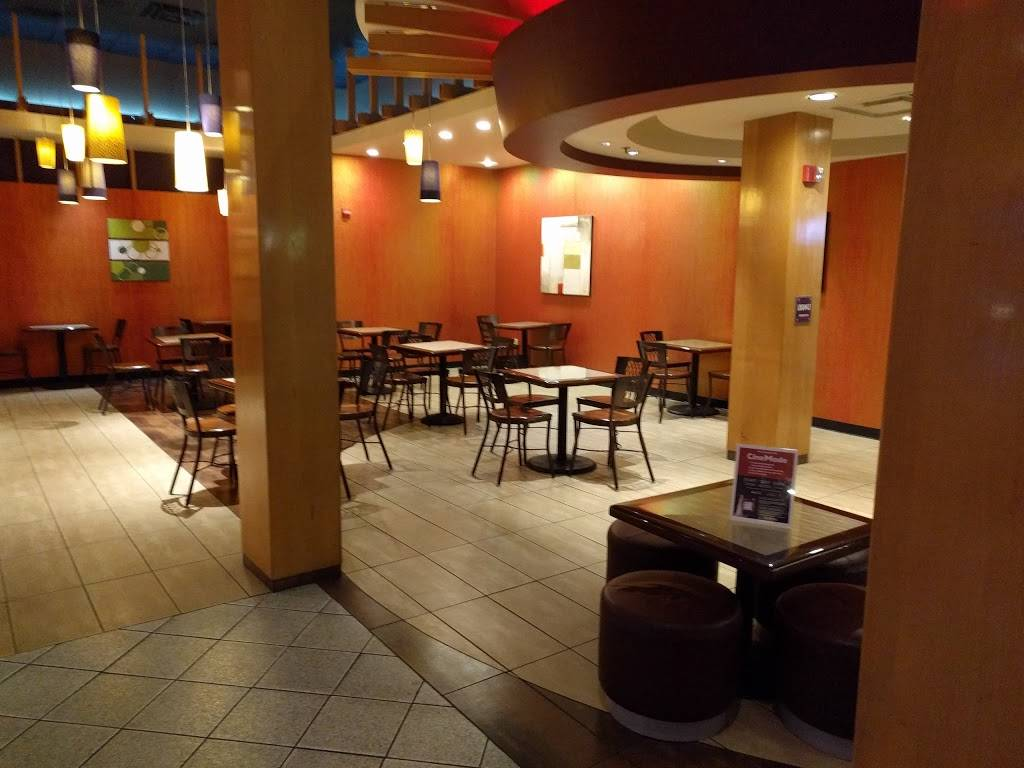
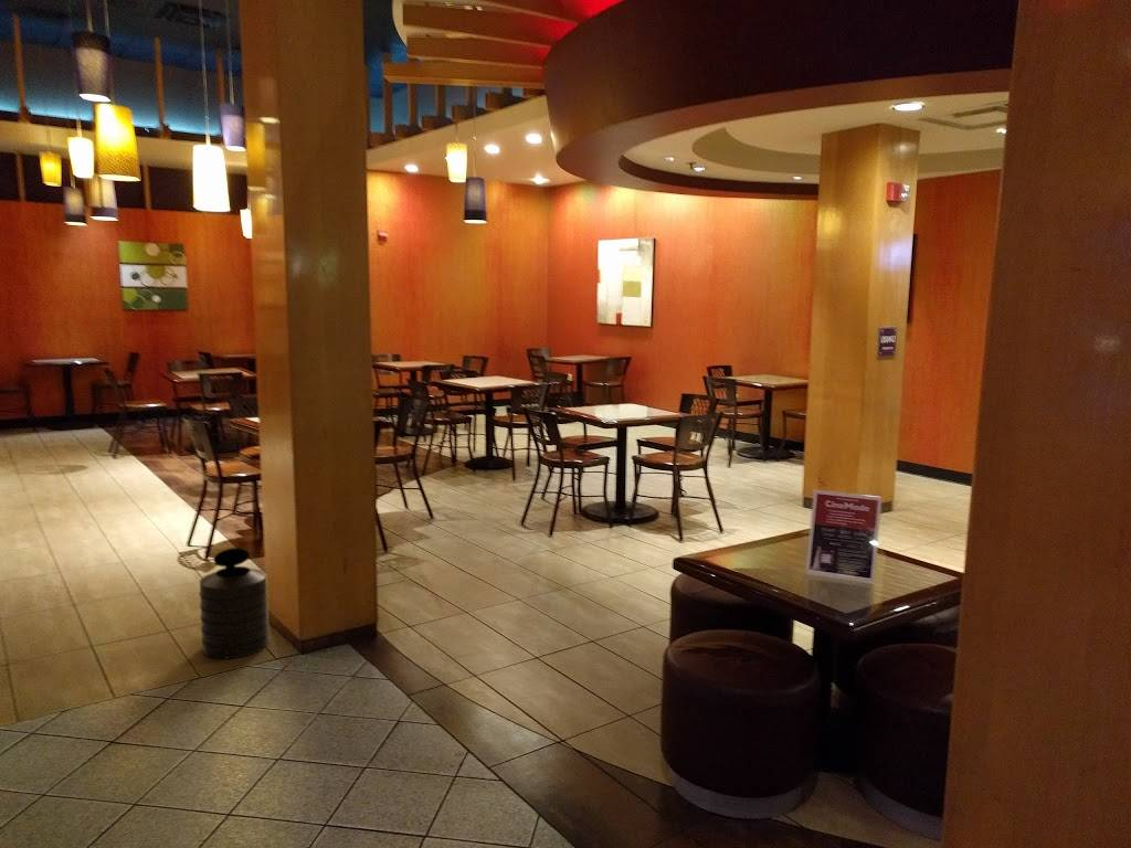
+ trash can (233, 596)
